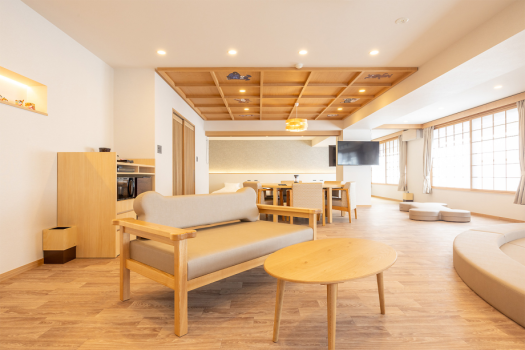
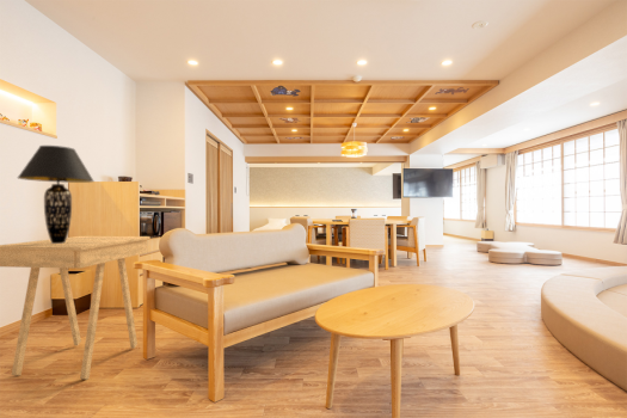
+ table lamp (57, 195)
+ side table (73, 301)
